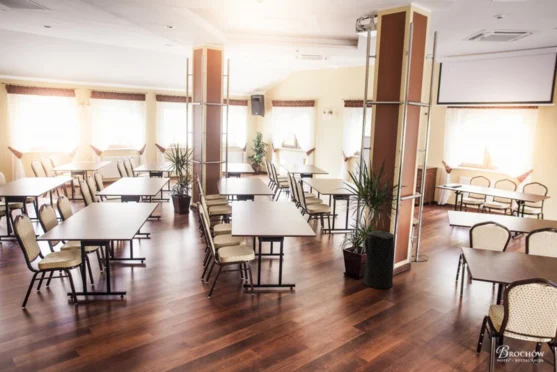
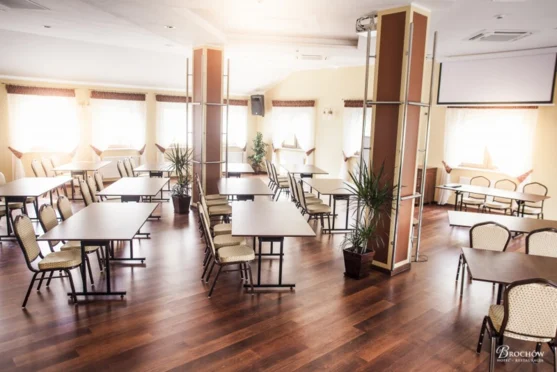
- trash can (378, 257)
